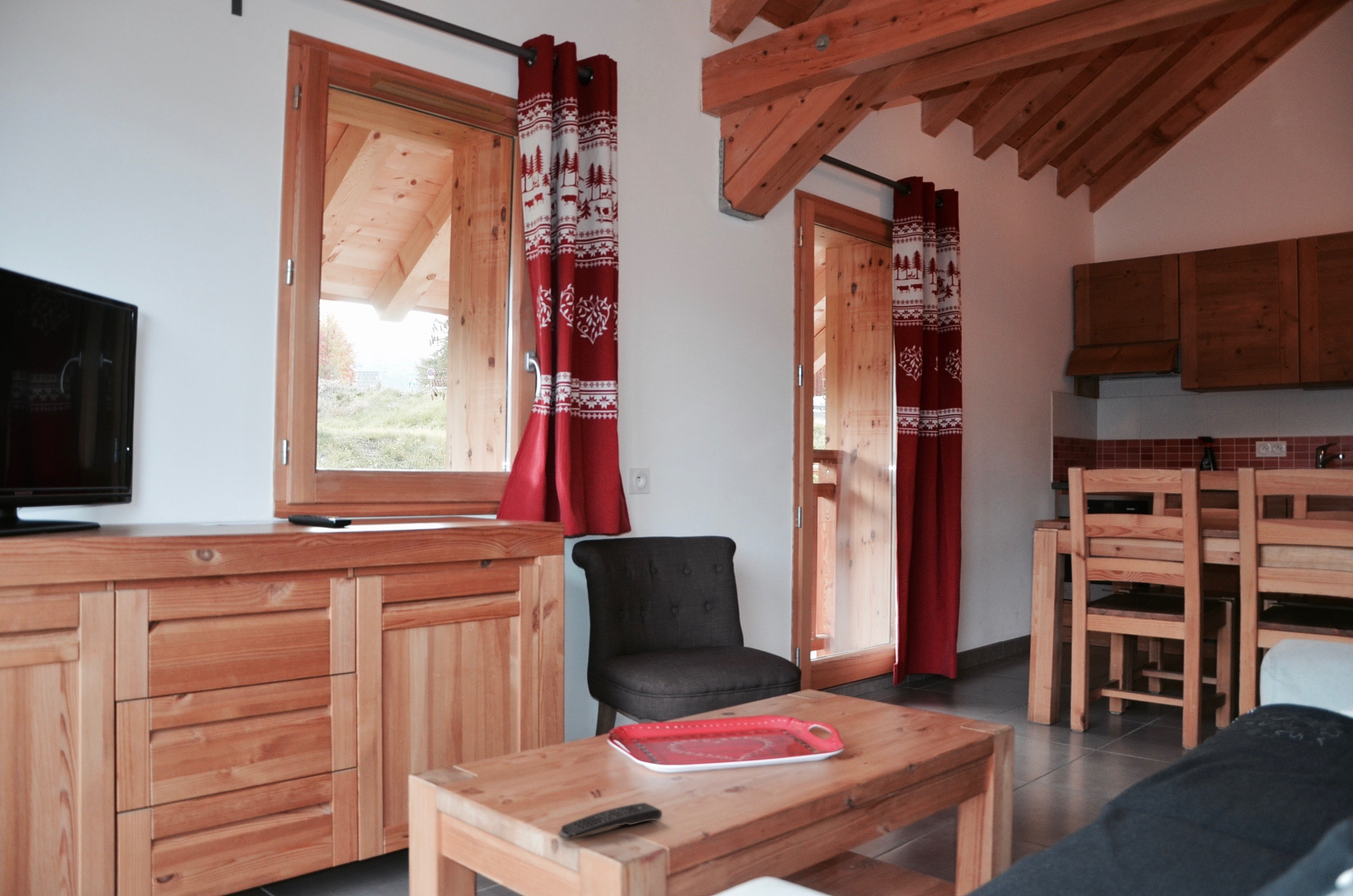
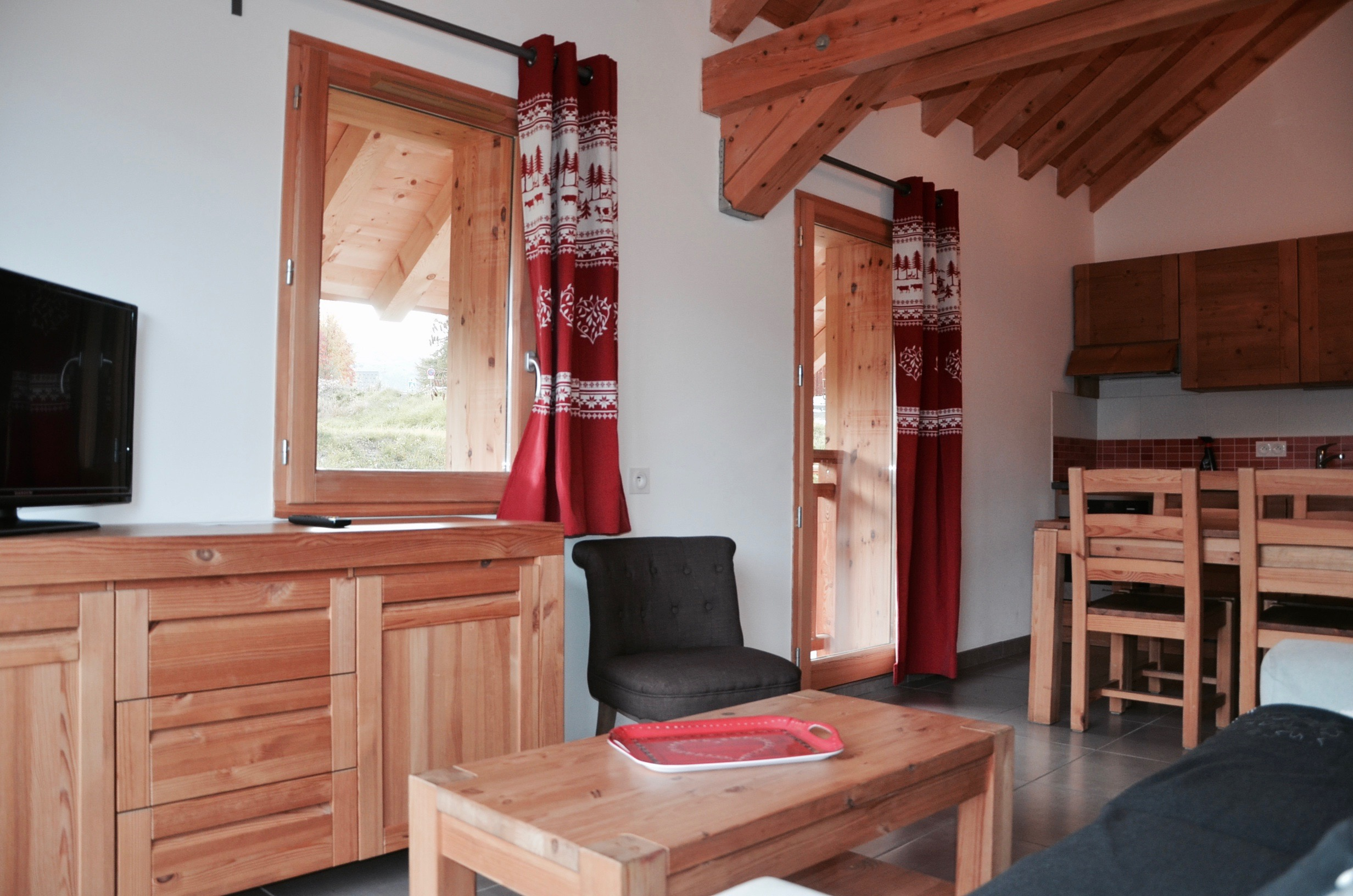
- remote control (609, 821)
